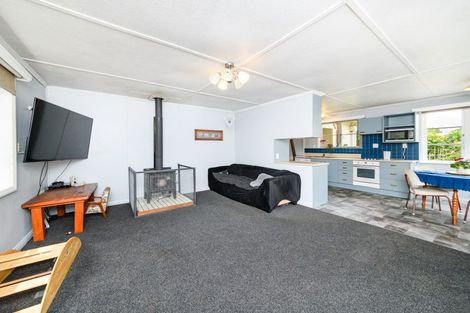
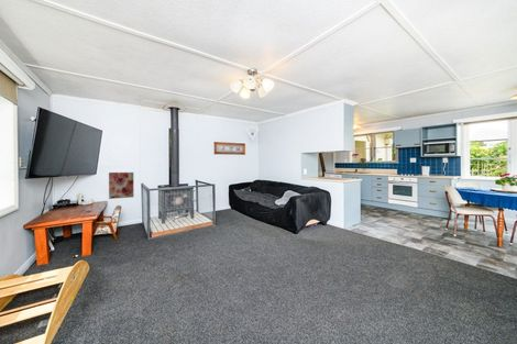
+ wall art (121, 185)
